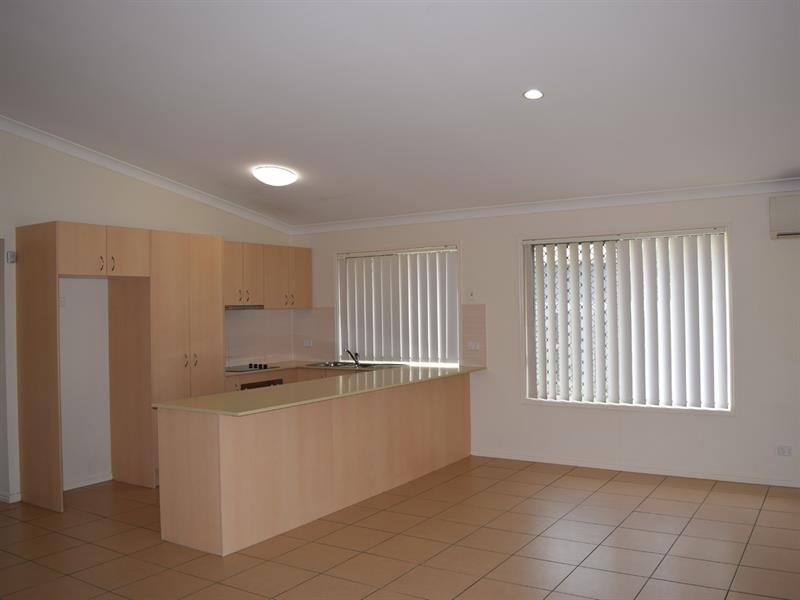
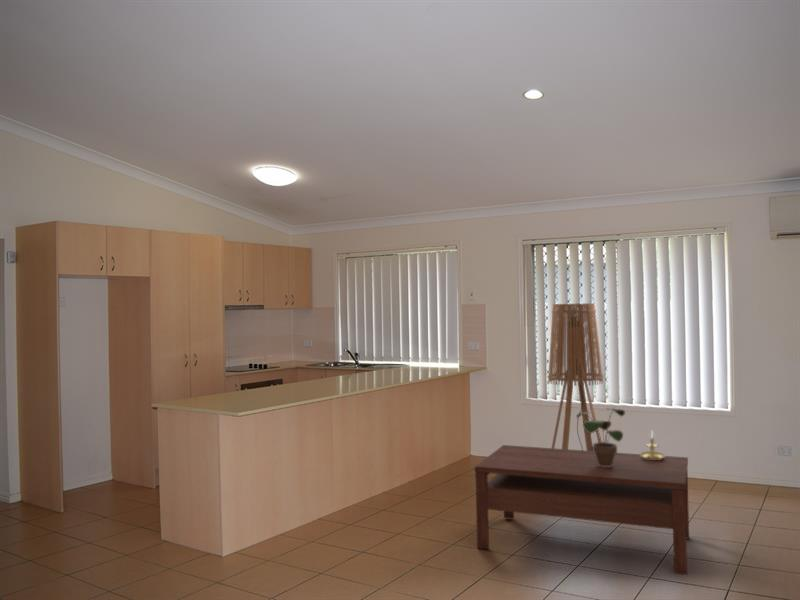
+ floor lamp (572, 389)
+ coffee table (583, 502)
+ candle holder (652, 444)
+ potted plant (603, 437)
